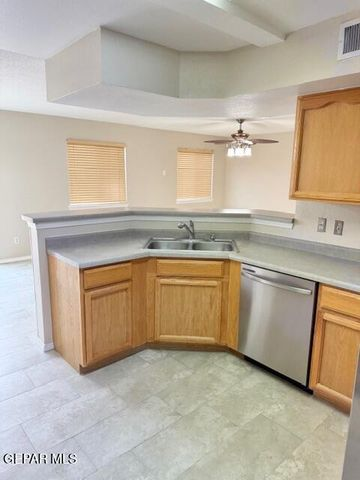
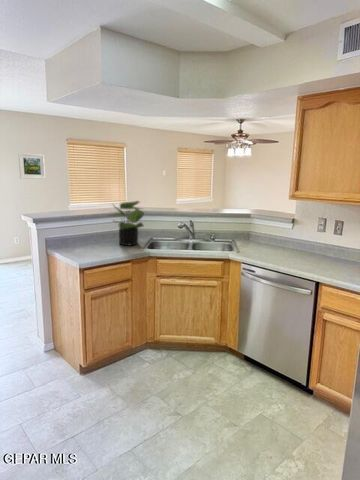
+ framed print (32, 166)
+ potted plant (127, 222)
